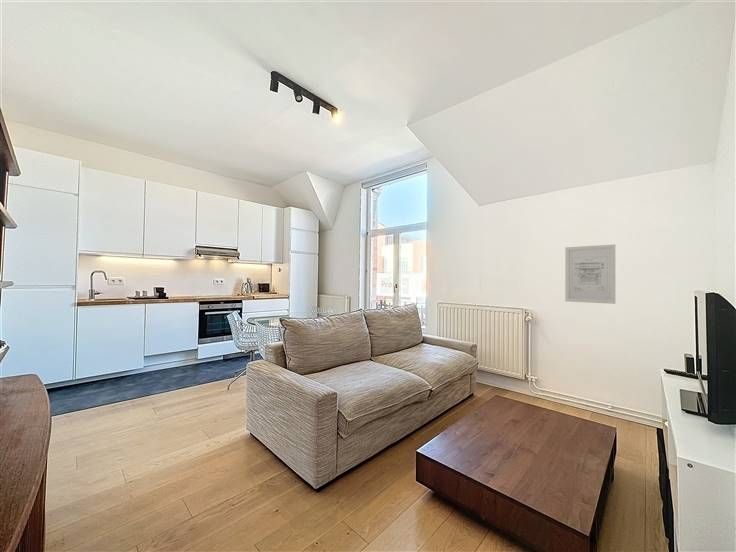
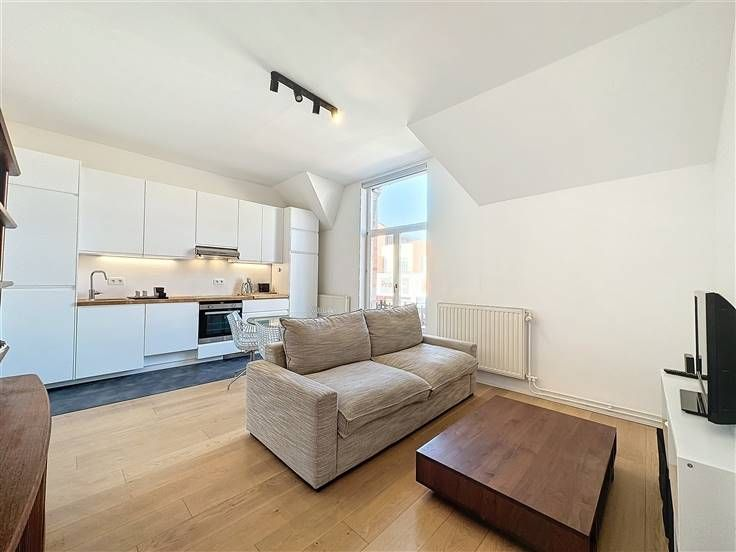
- wall art (589, 274)
